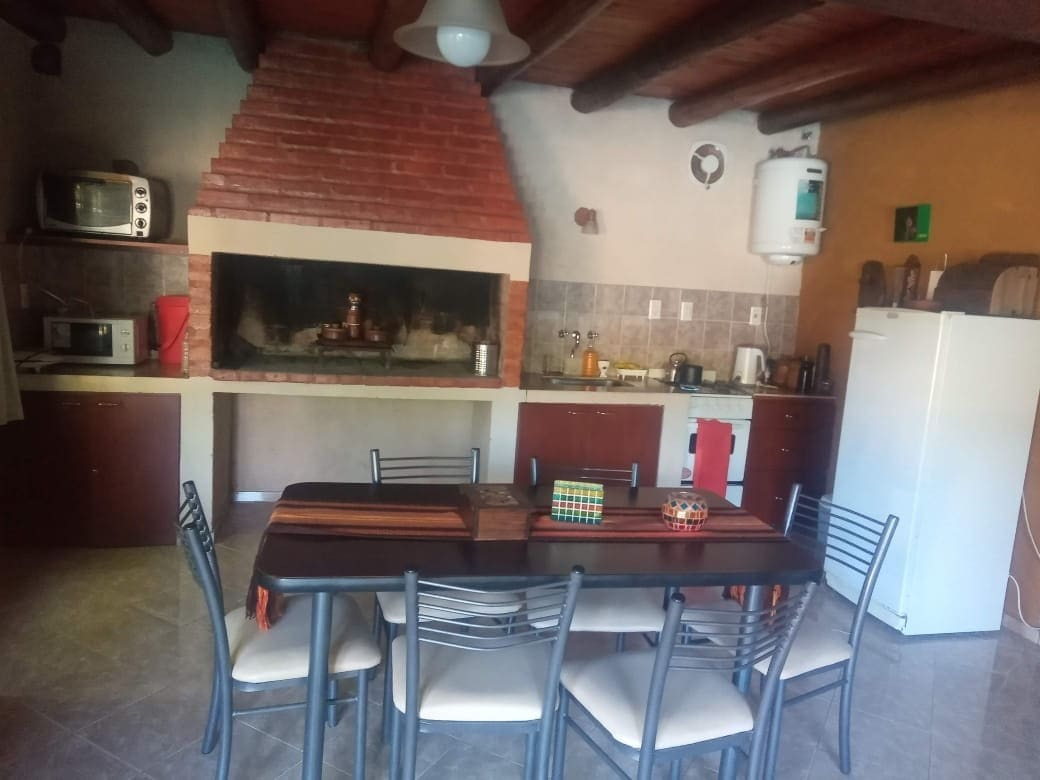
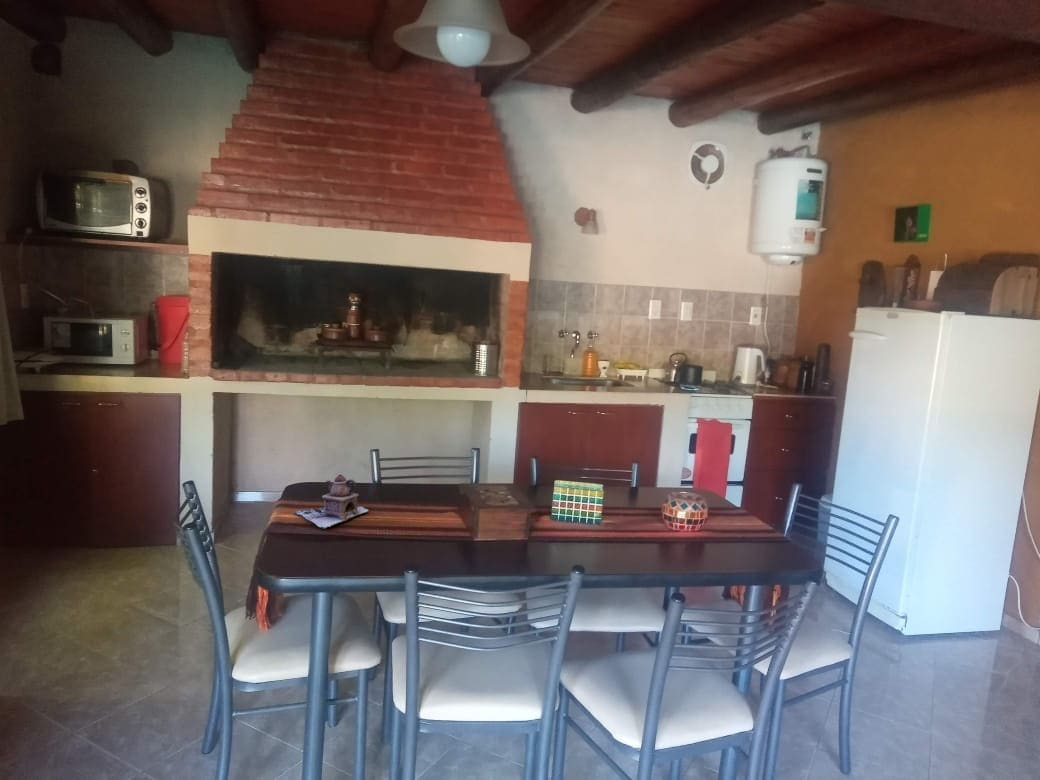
+ teapot (338, 495)
